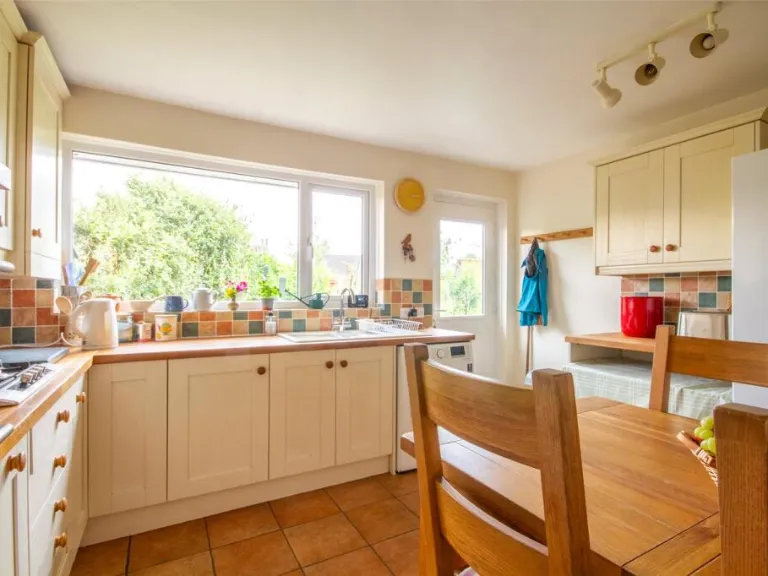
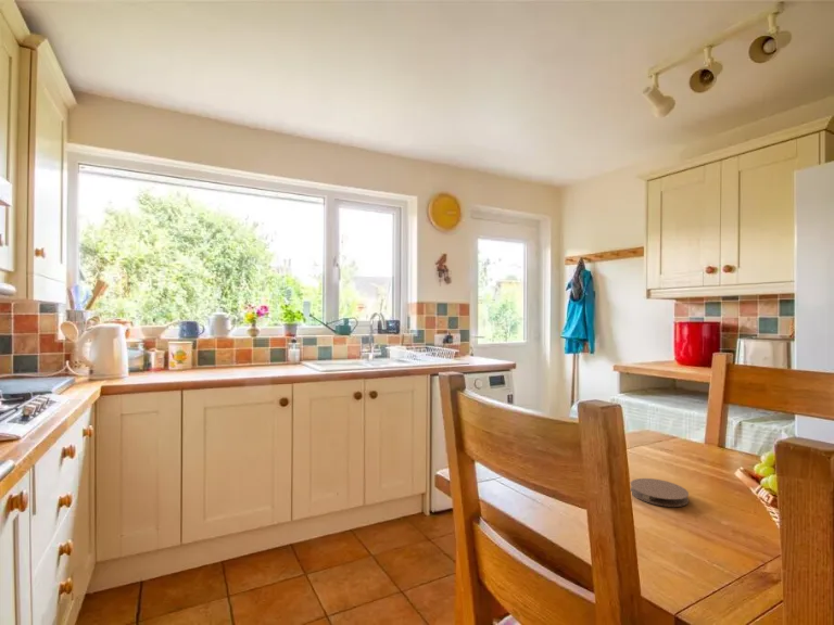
+ coaster (658, 492)
